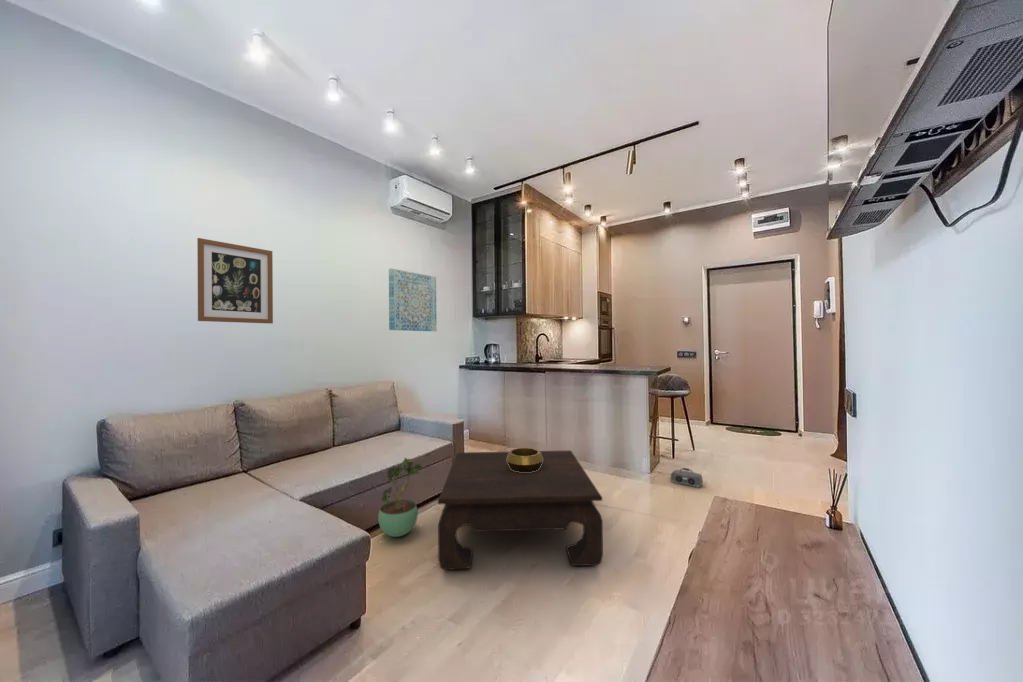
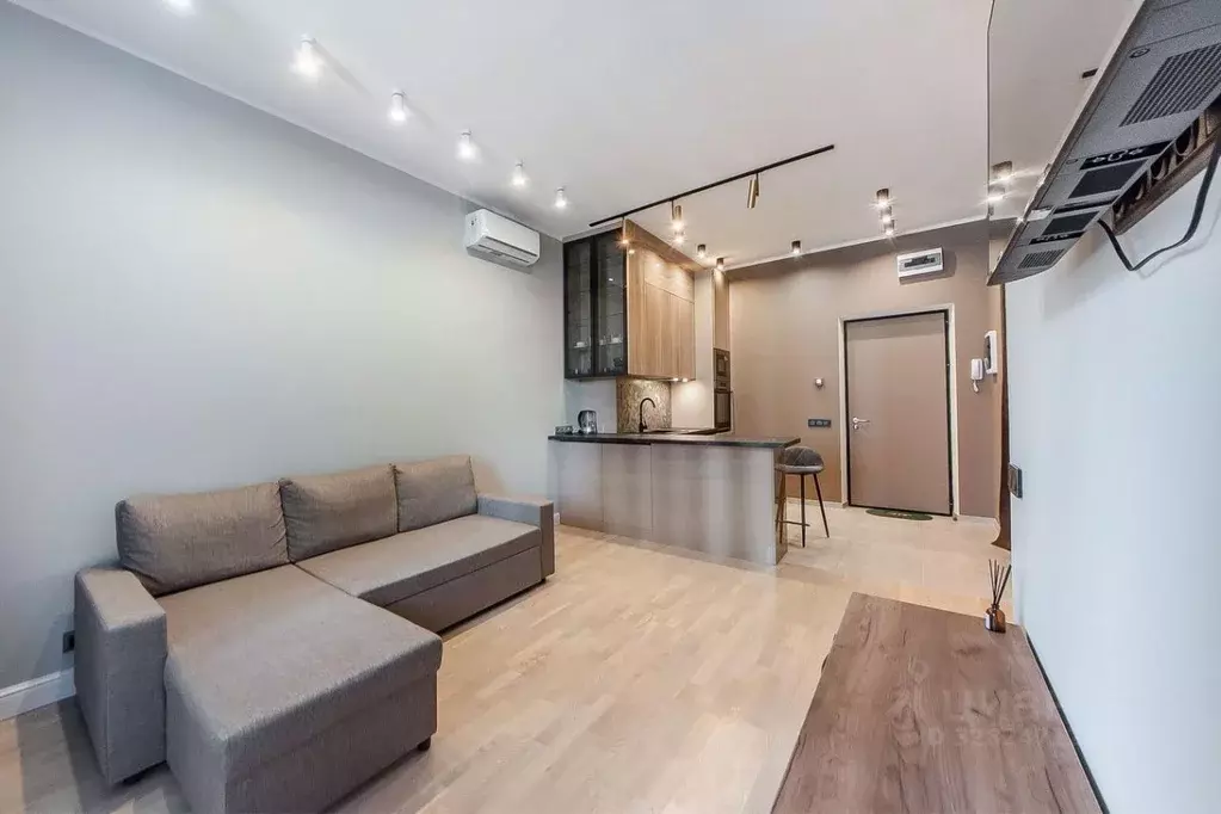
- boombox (686, 475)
- wall art (237, 283)
- potted plant (399, 495)
- coffee table (517, 500)
- decorative bowl (524, 459)
- wall art (414, 301)
